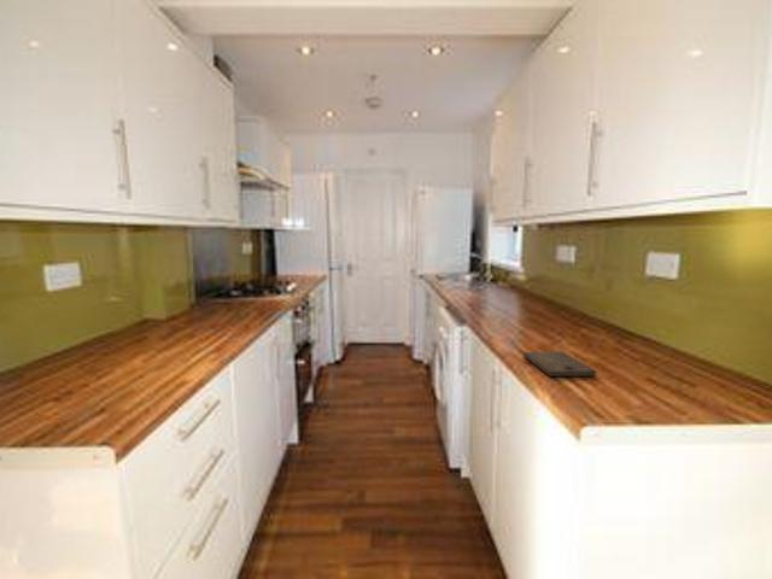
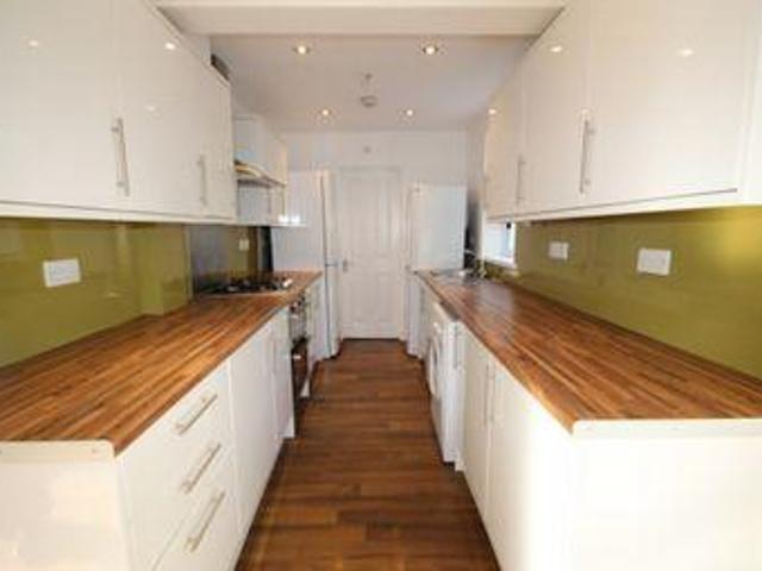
- cutting board (556, 362)
